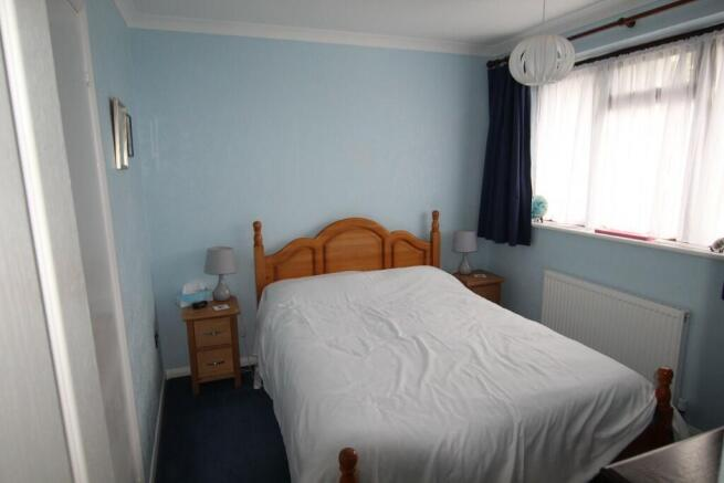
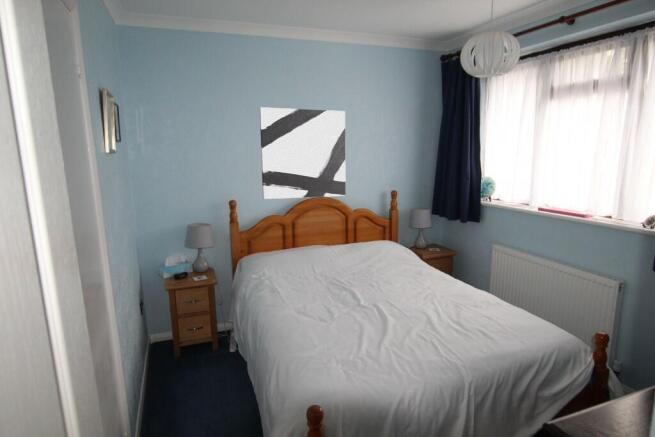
+ wall art (304, 154)
